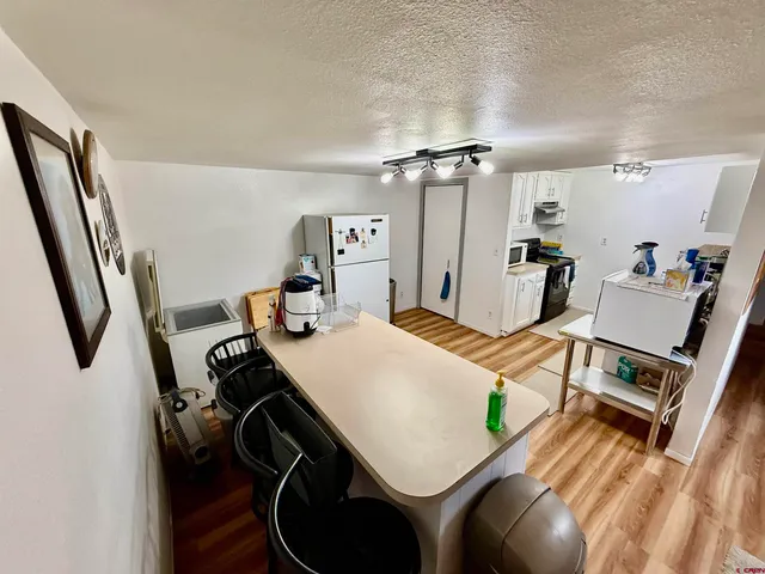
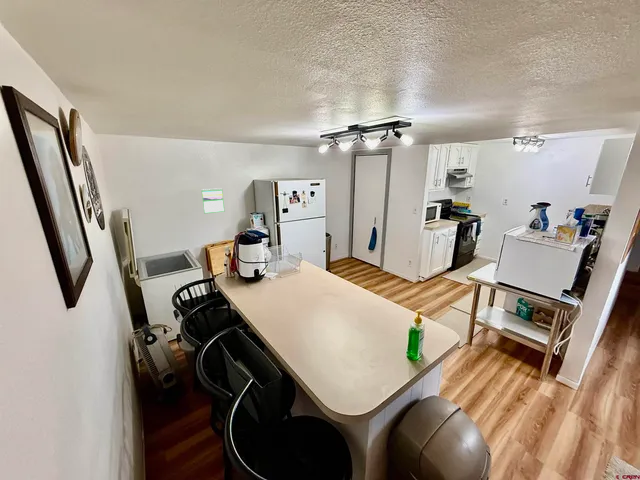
+ calendar (213, 200)
